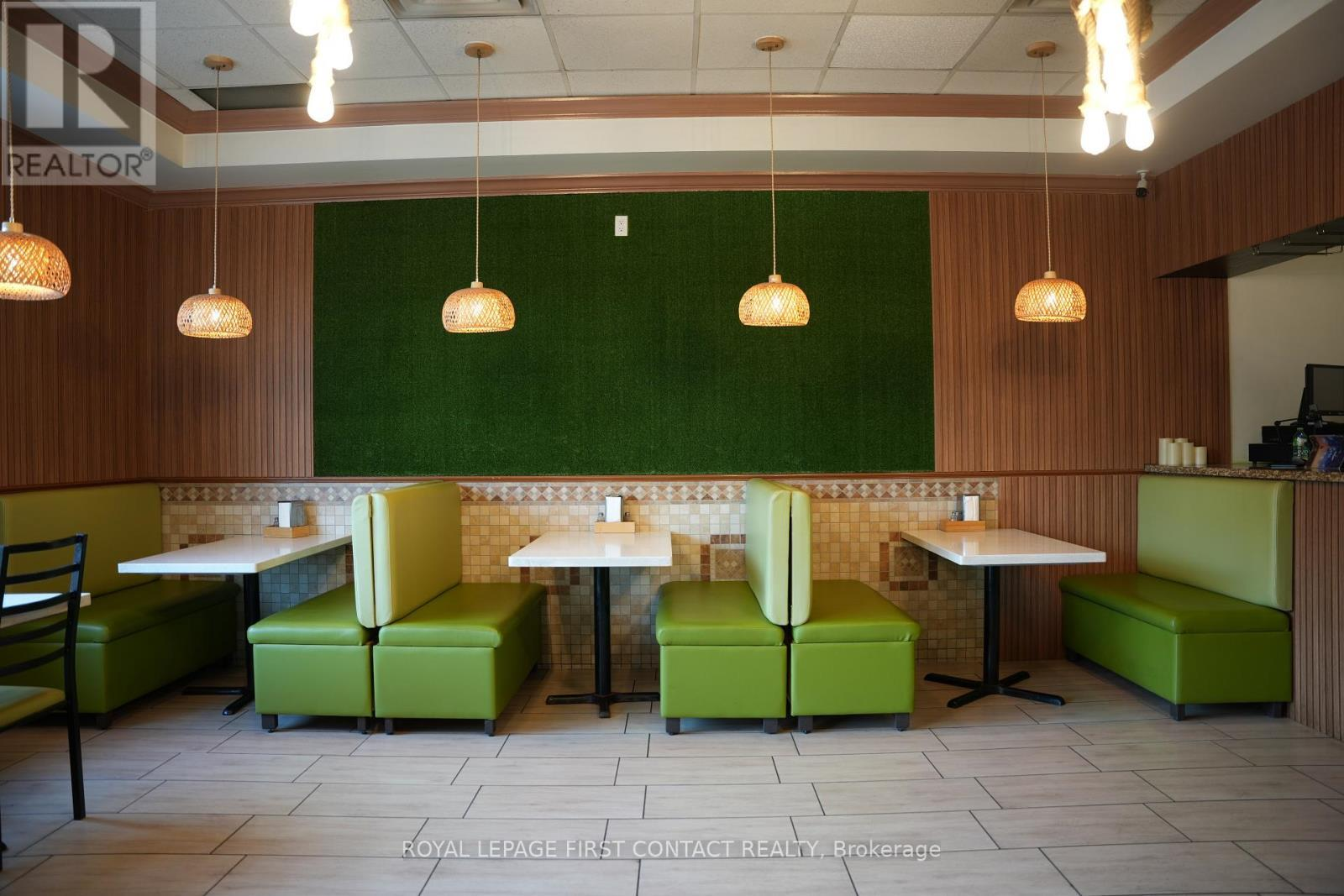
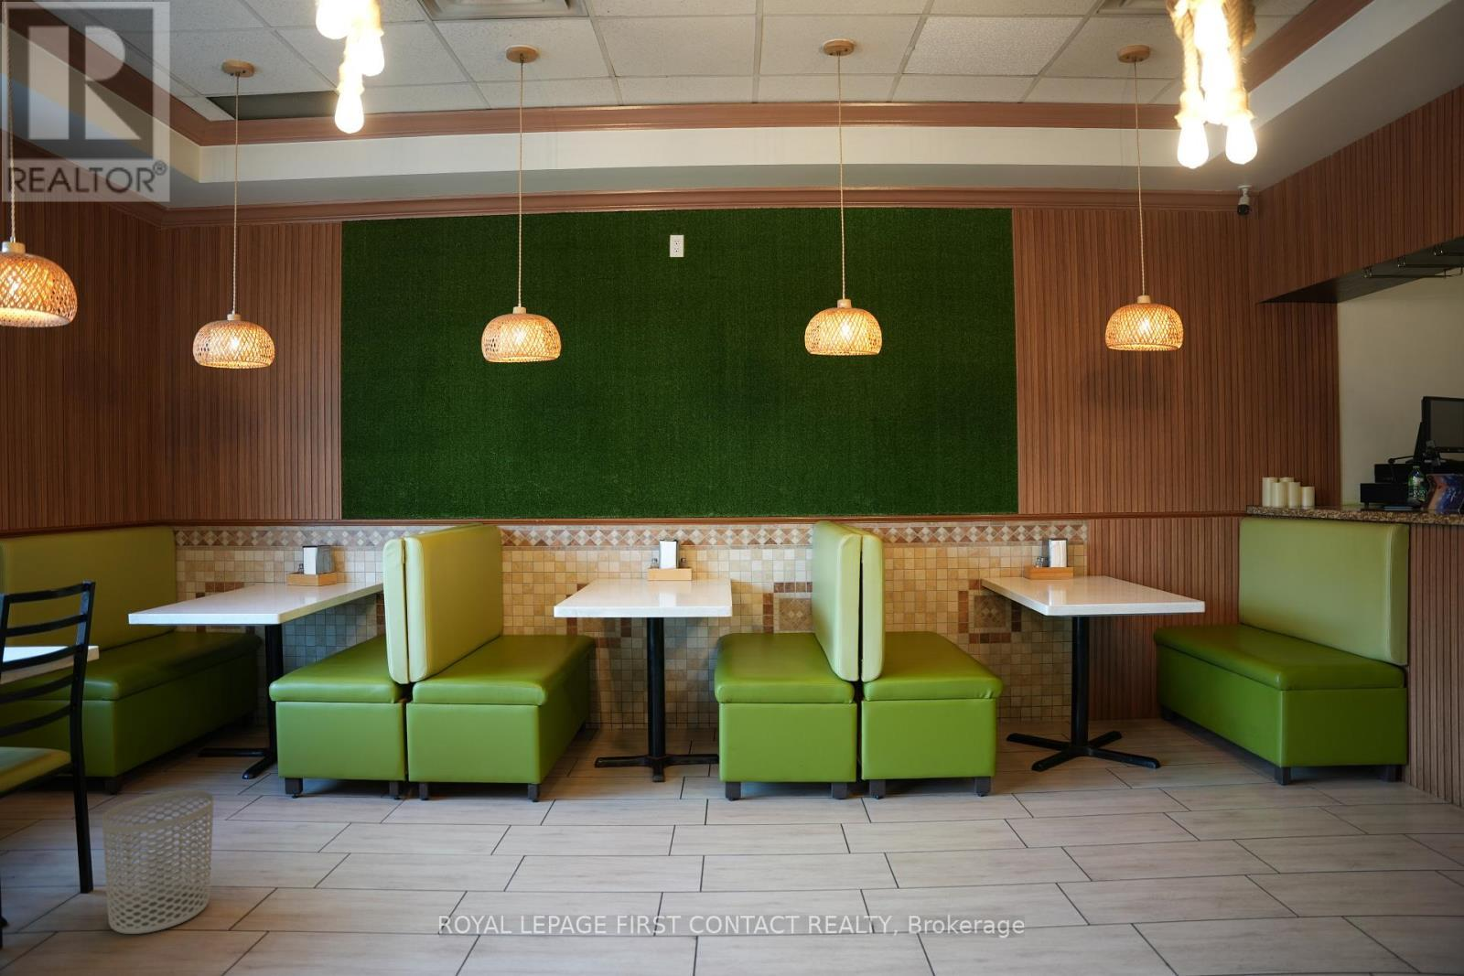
+ waste bin (160, 859)
